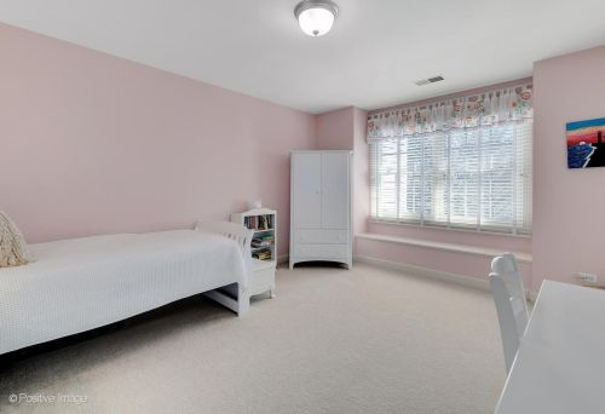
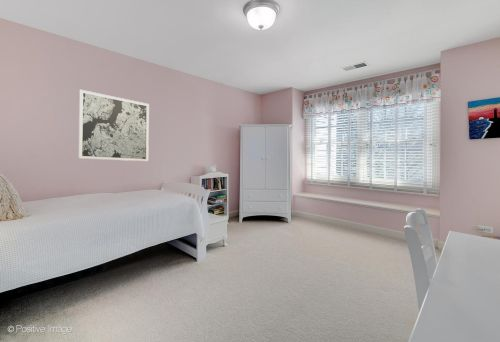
+ wall art (116, 128)
